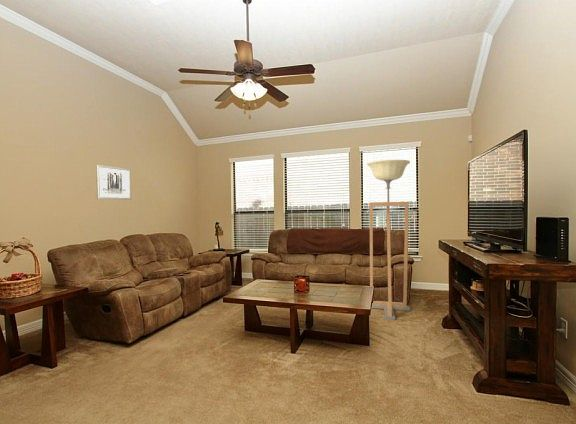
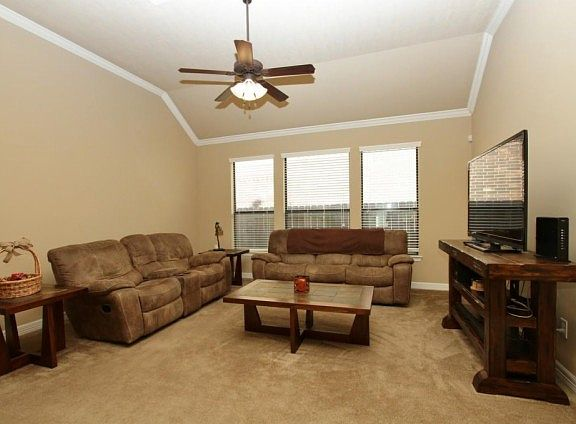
- floor lamp (388, 238)
- wall art (114, 183)
